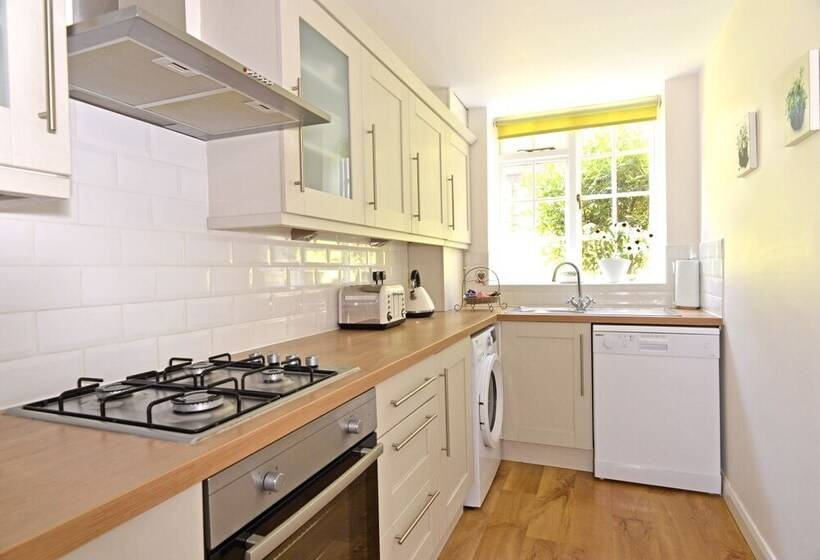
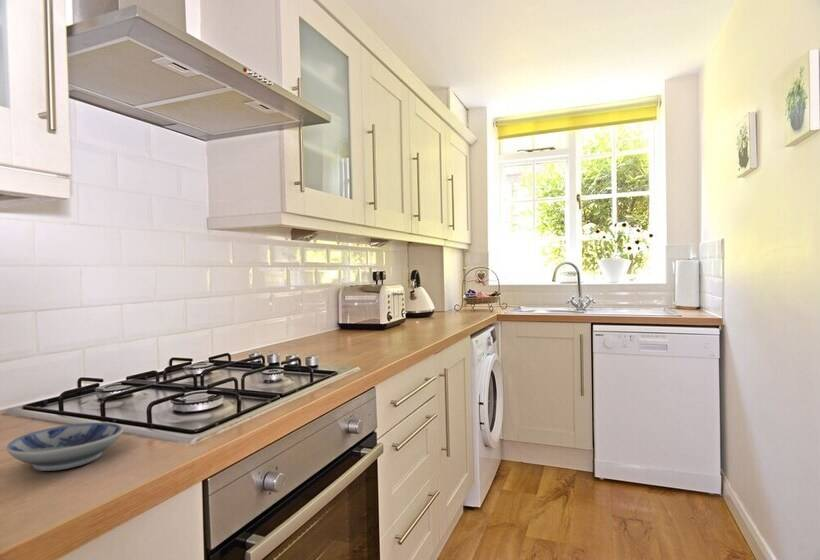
+ bowl (68, 447)
